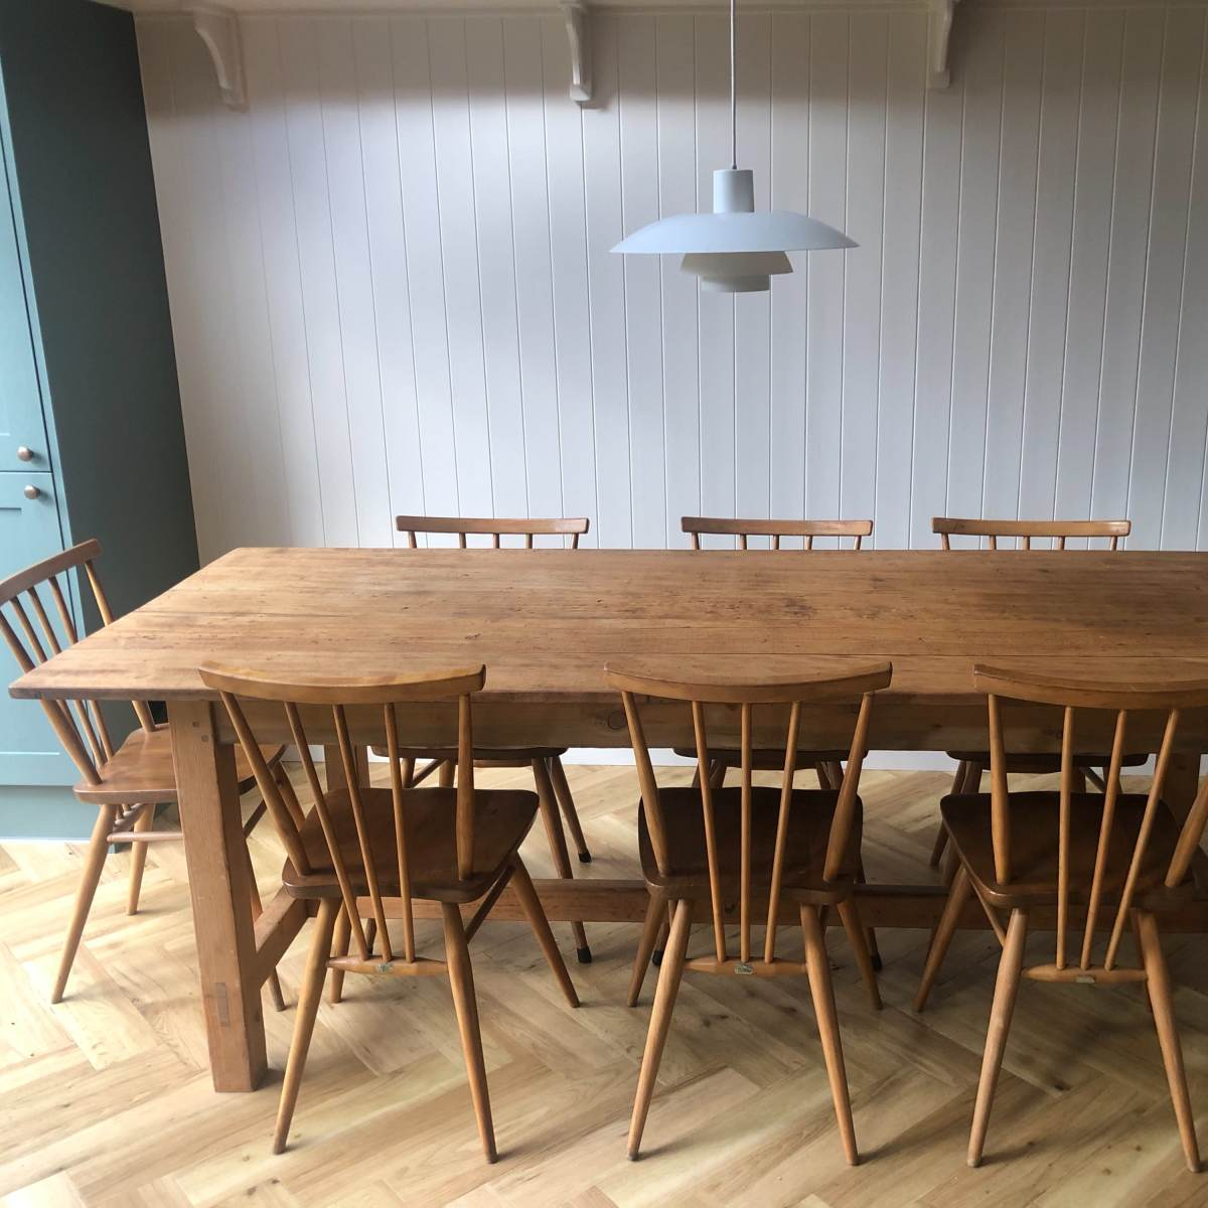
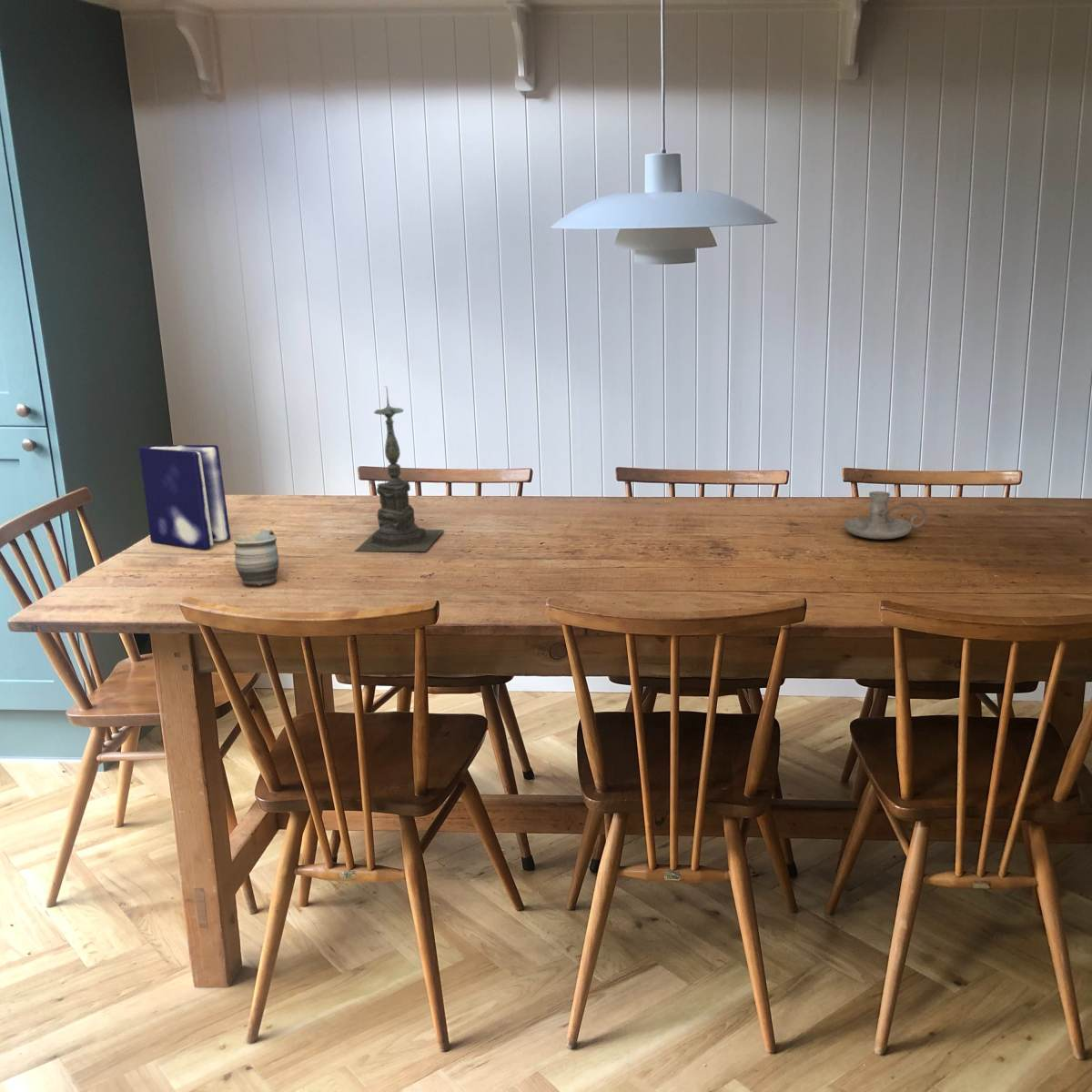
+ book (183, 496)
+ candle holder (885, 514)
+ mug (258, 557)
+ candle holder (395, 465)
